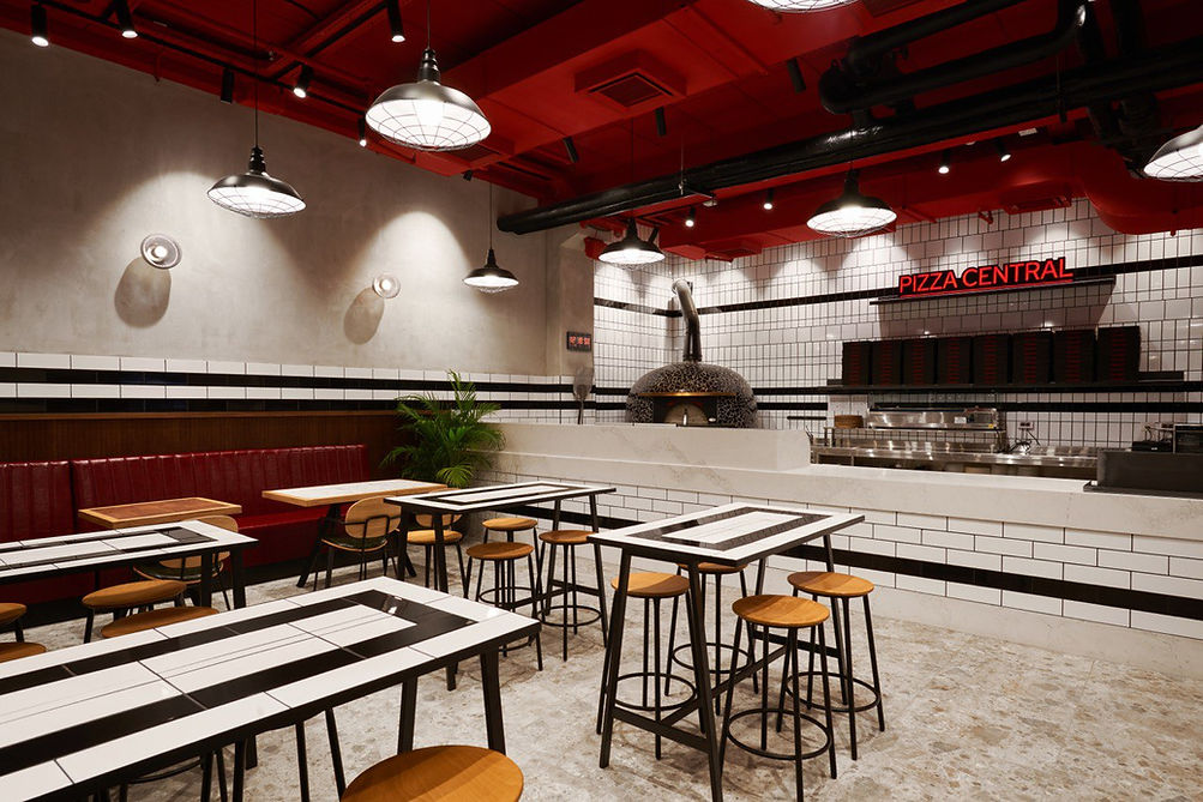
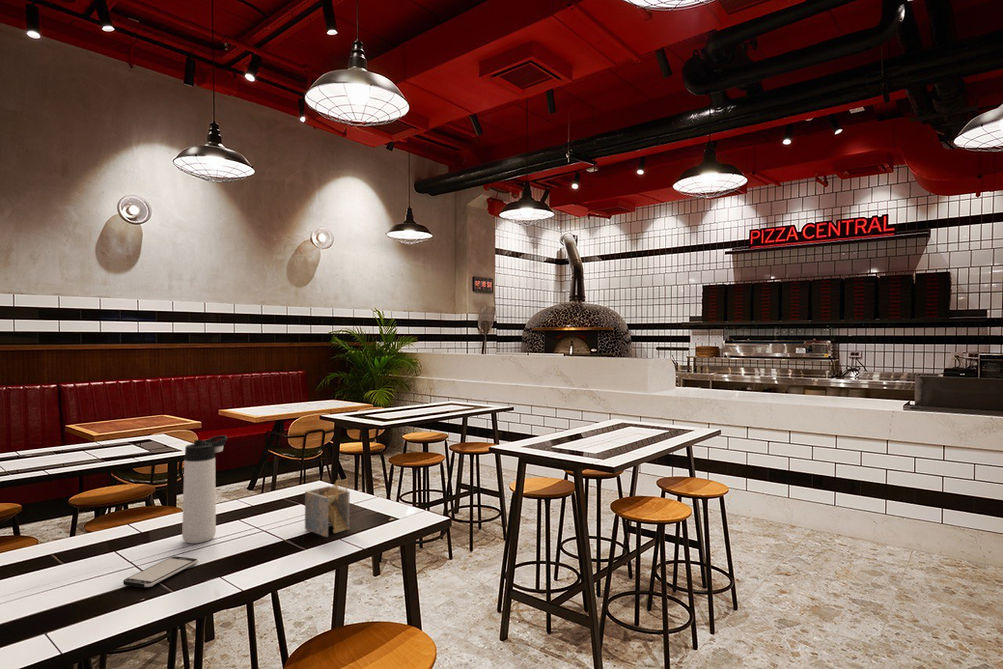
+ napkin holder (327, 503)
+ smartphone (162, 571)
+ thermos bottle (206, 487)
